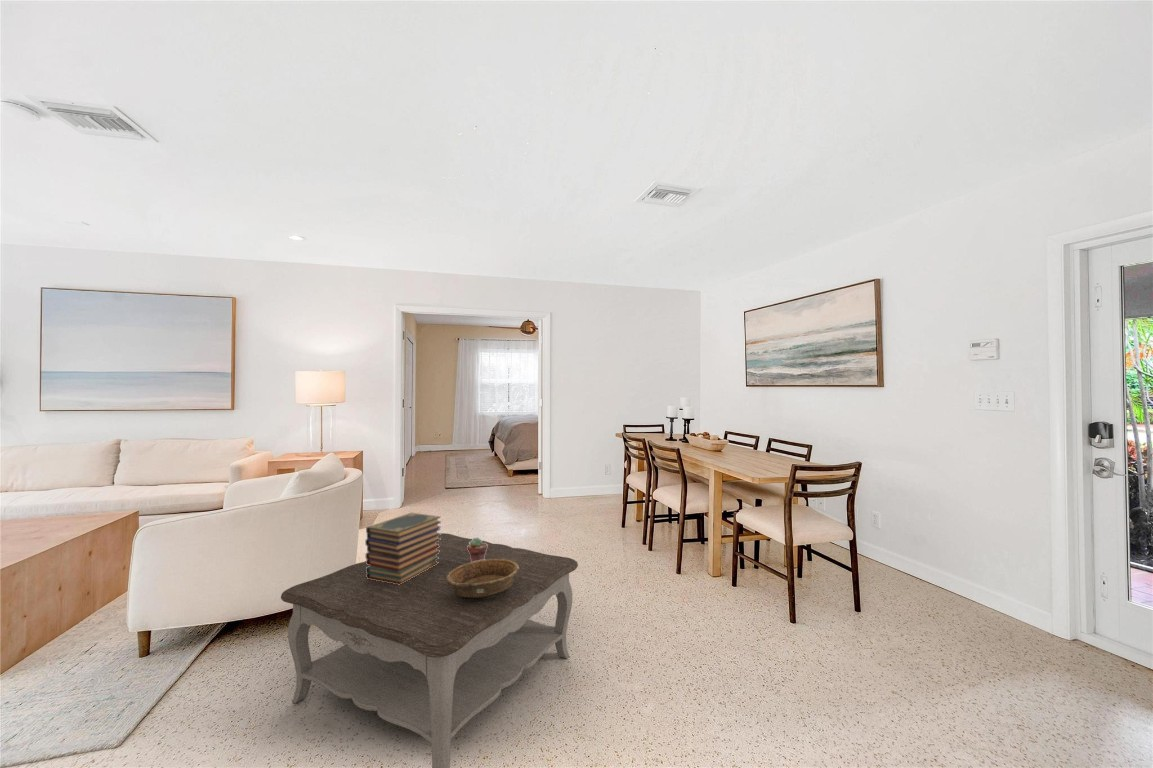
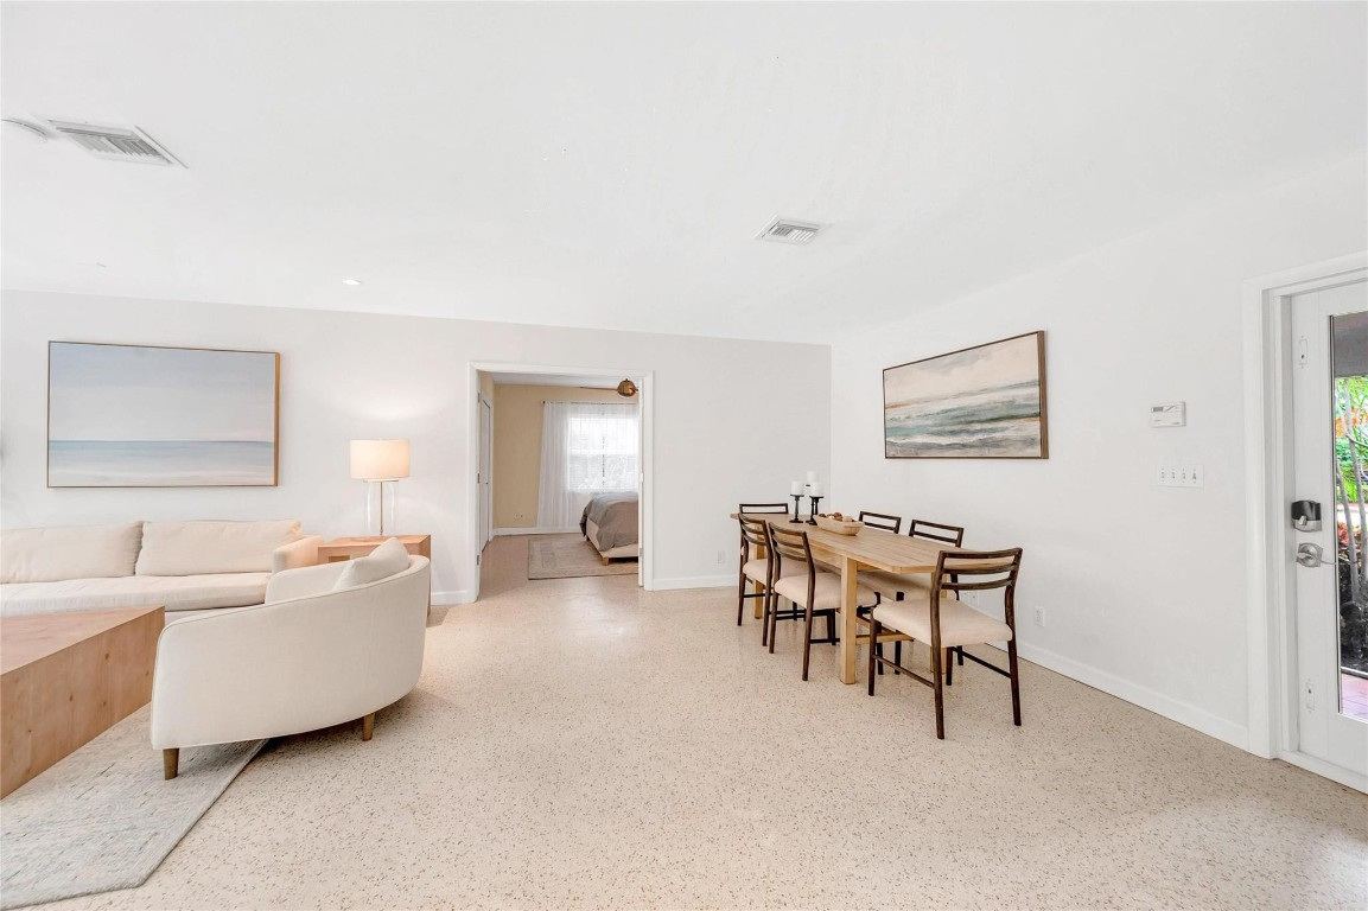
- coffee table (441, 624)
- potted succulent (477, 550)
- book stack (404, 545)
- decorative bowl (483, 579)
